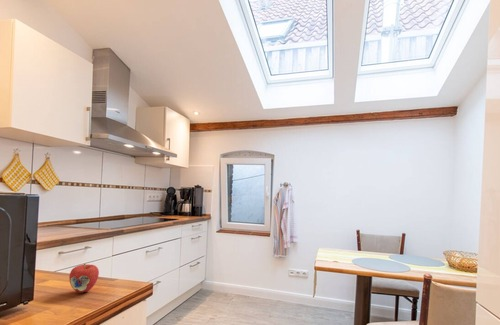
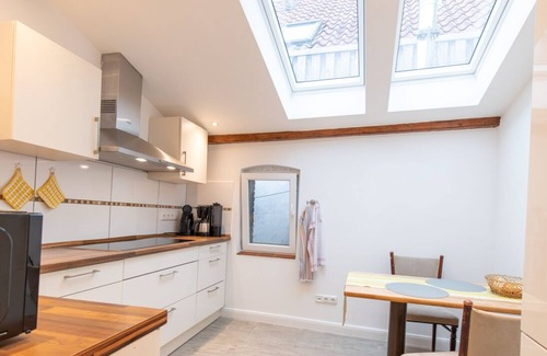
- apple (84, 277)
